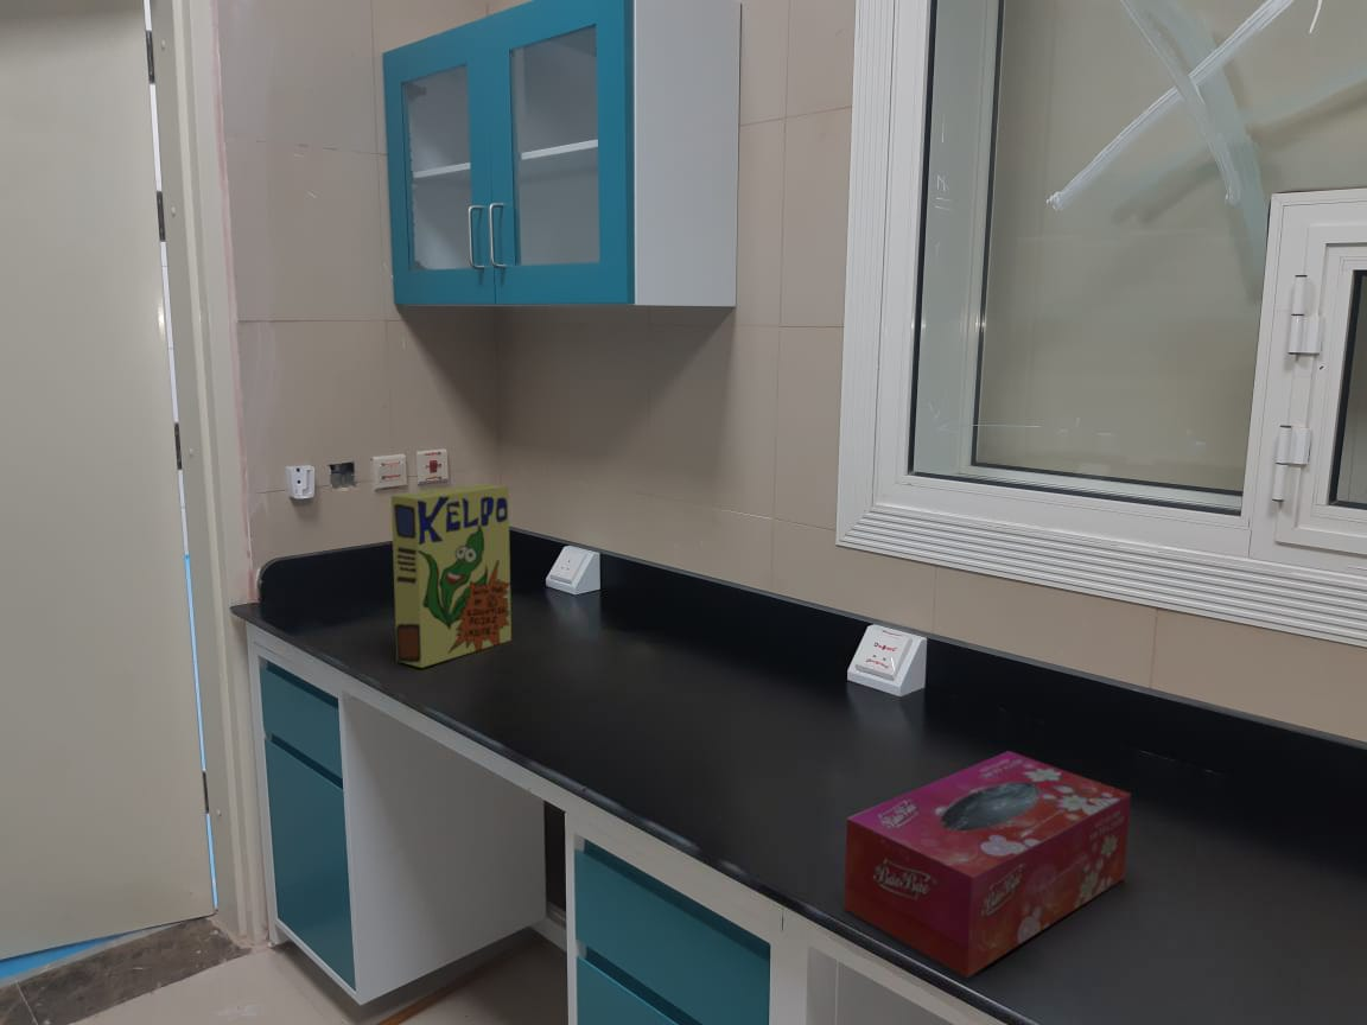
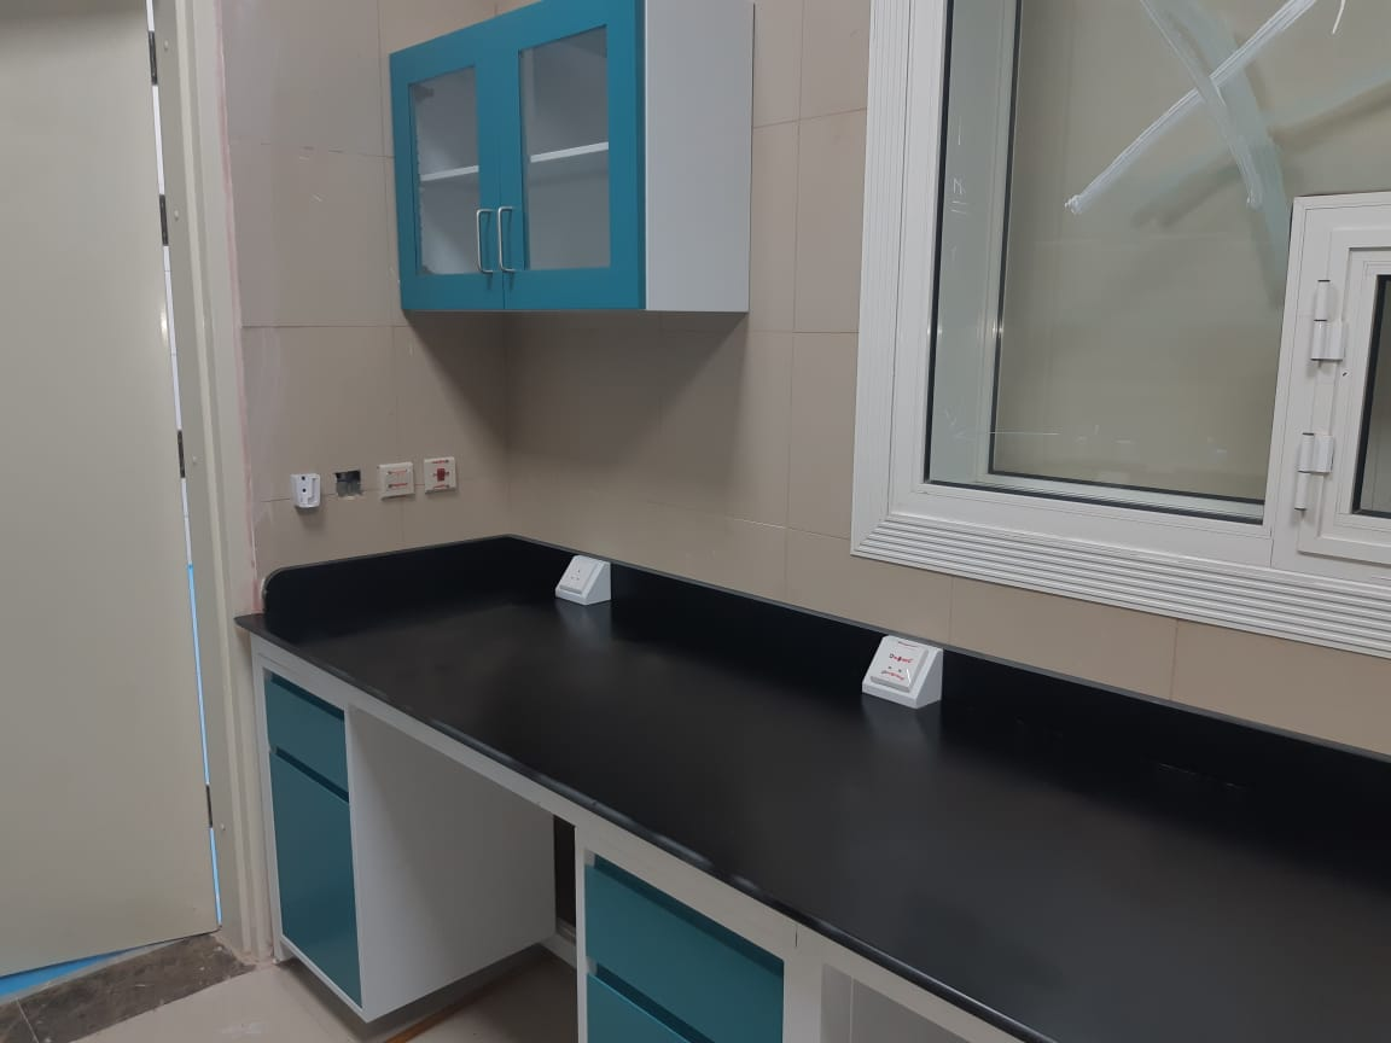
- cereal box (453, 571)
- tissue box (990, 849)
